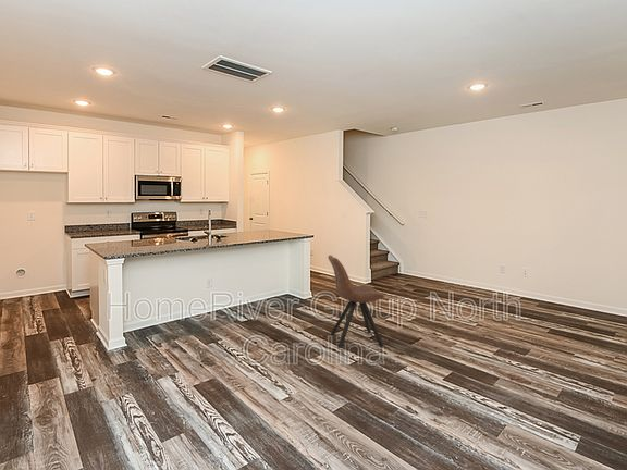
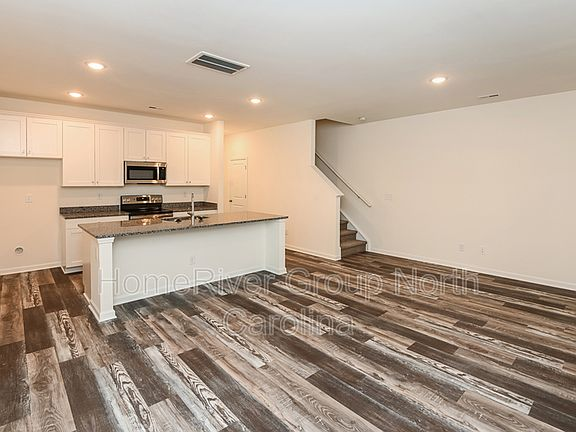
- chair (356, 298)
